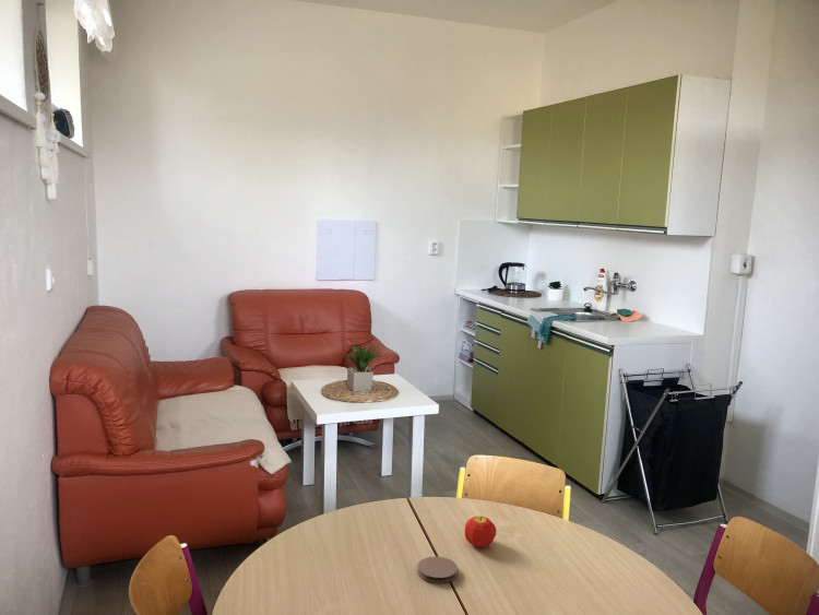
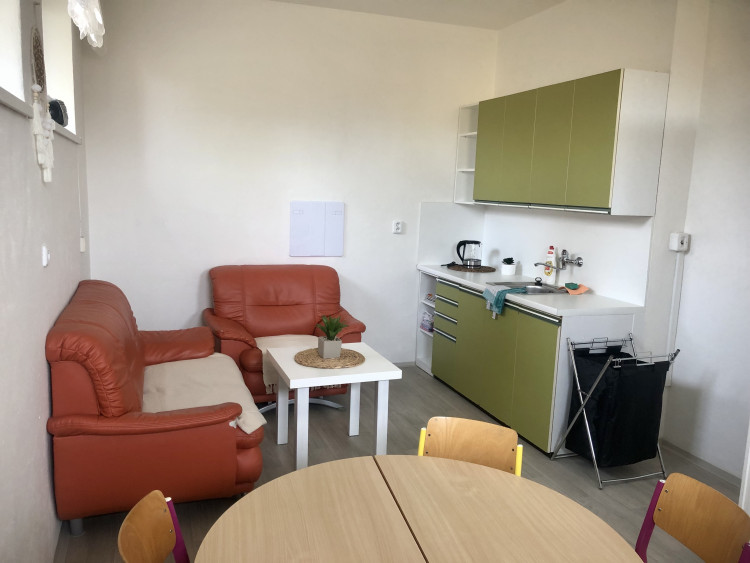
- fruit (479, 530)
- coaster (437, 569)
